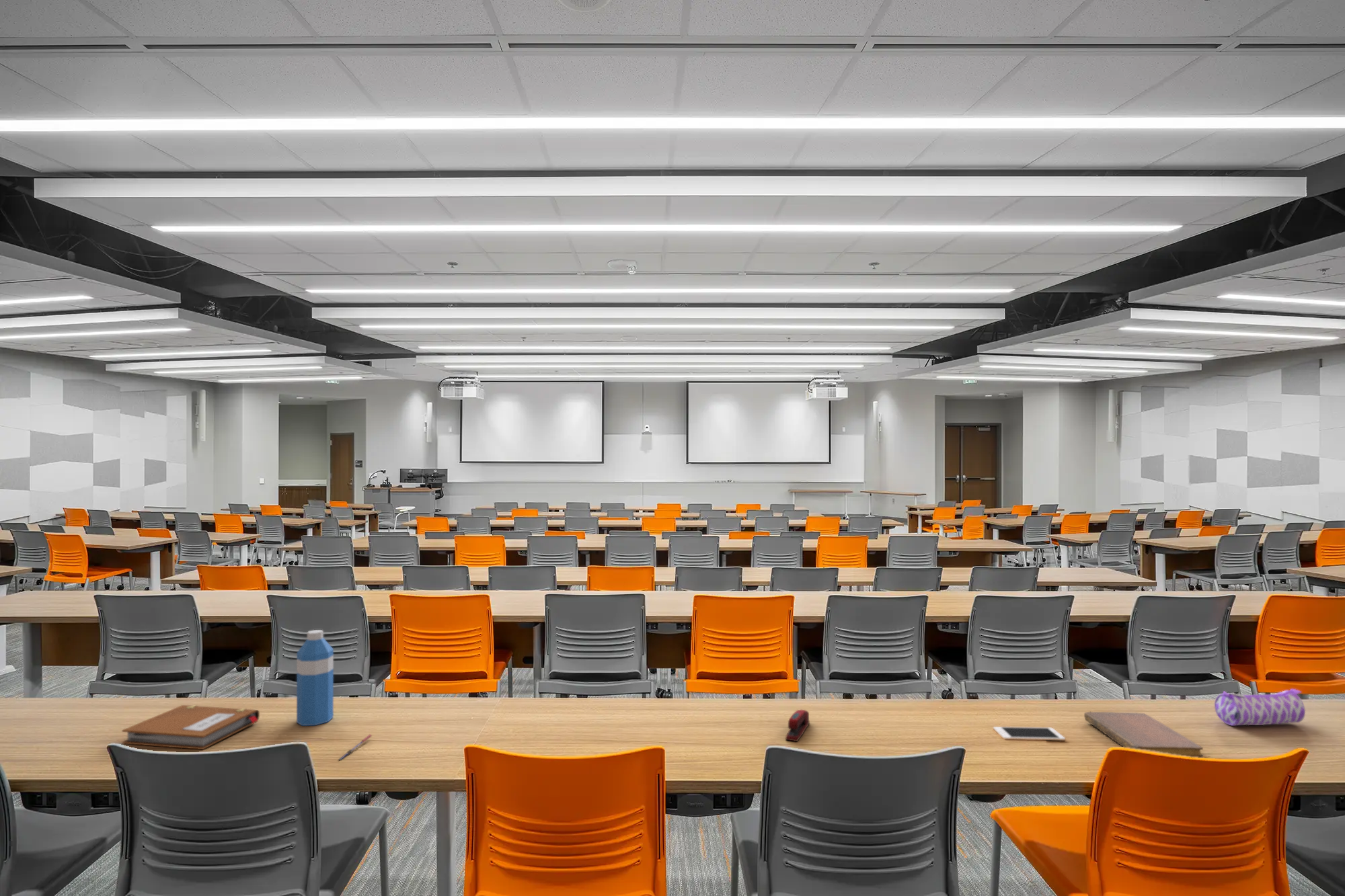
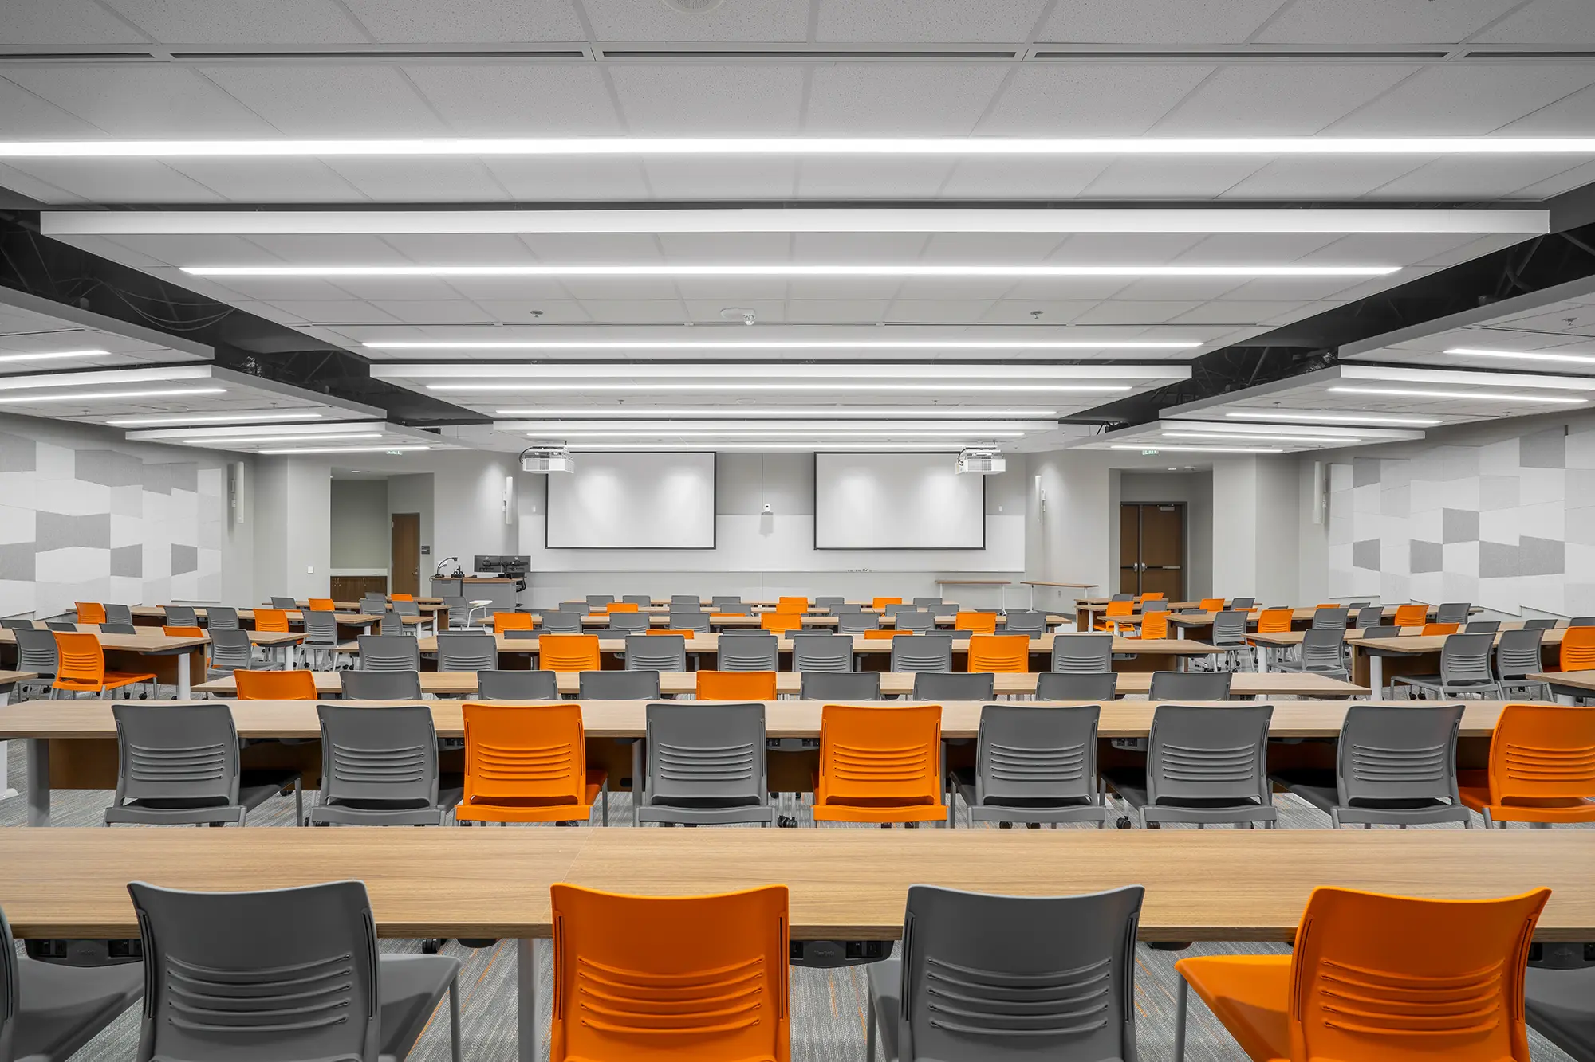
- pencil case (1258, 706)
- pen (355, 747)
- stapler (798, 721)
- water bottle (315, 676)
- notebook (196, 725)
- notebook (1140, 733)
- cell phone (1028, 733)
